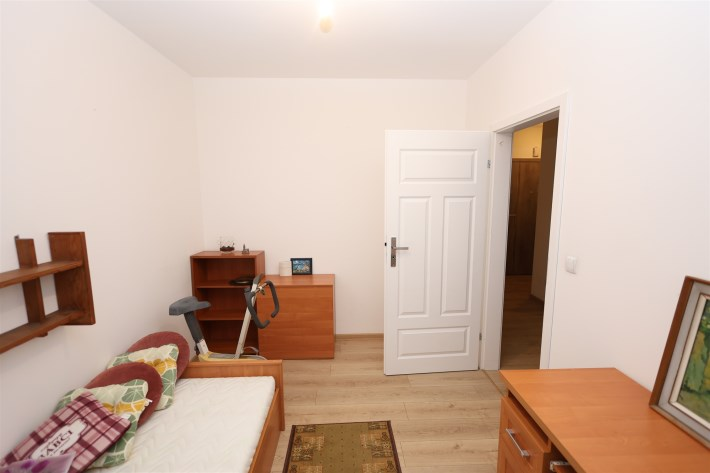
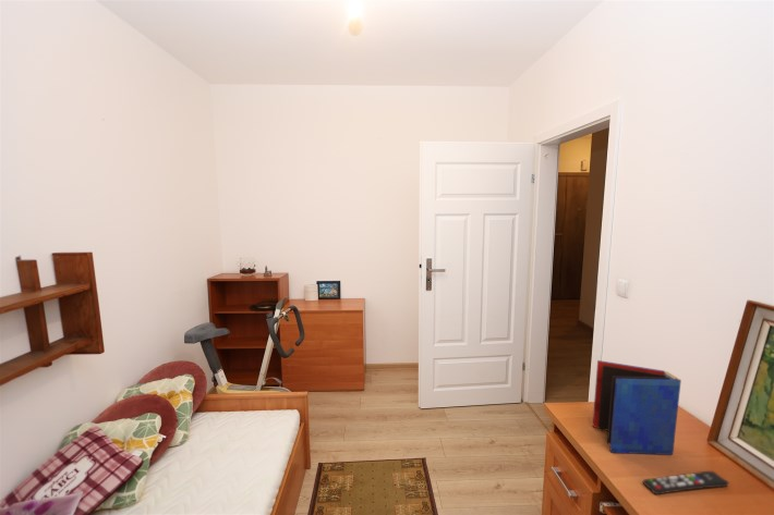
+ remote control (685, 481)
+ book (631, 405)
